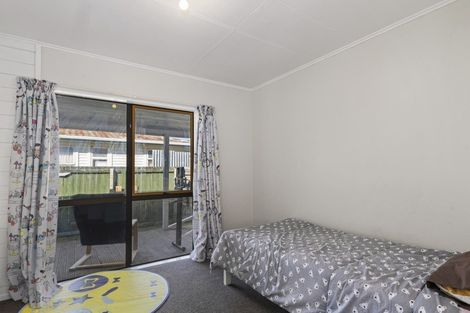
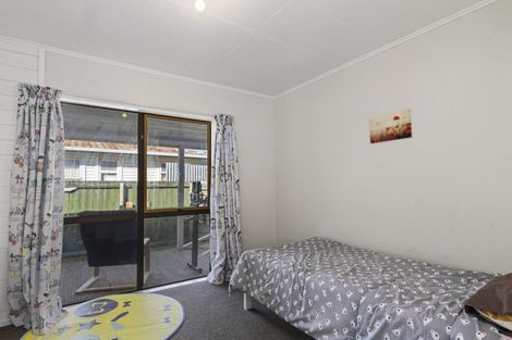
+ wall art (389, 127)
